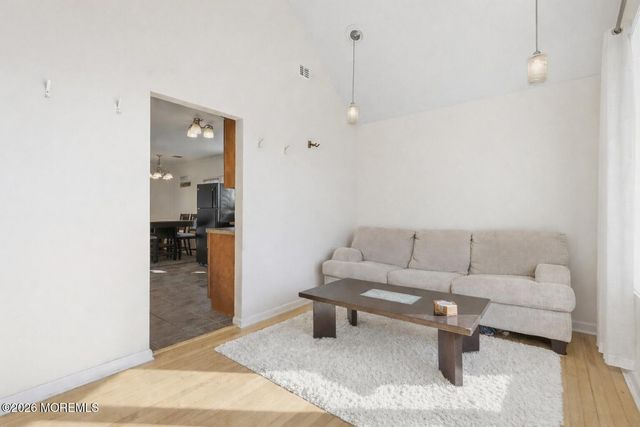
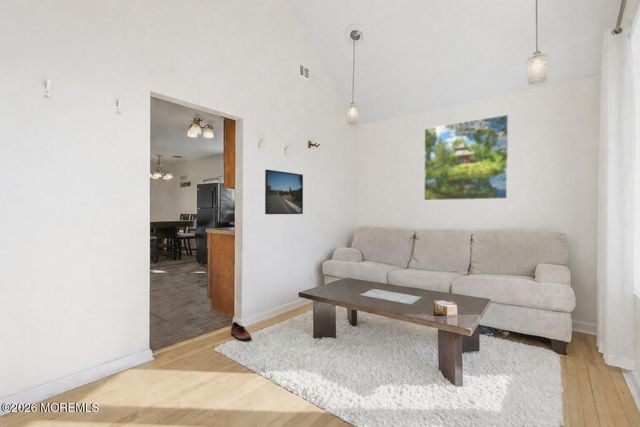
+ shoe (239, 330)
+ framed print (285, 193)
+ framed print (462, 161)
